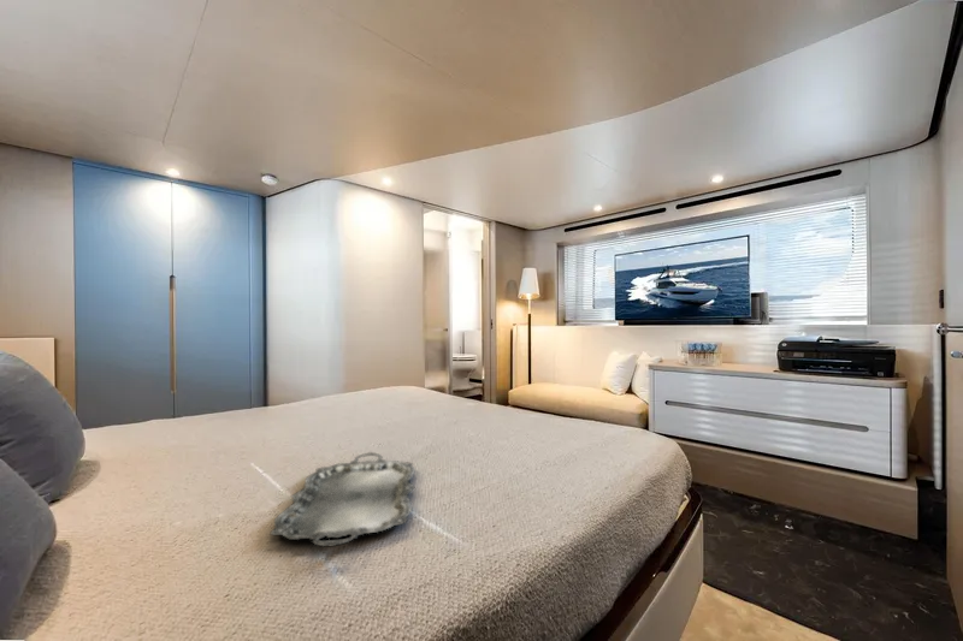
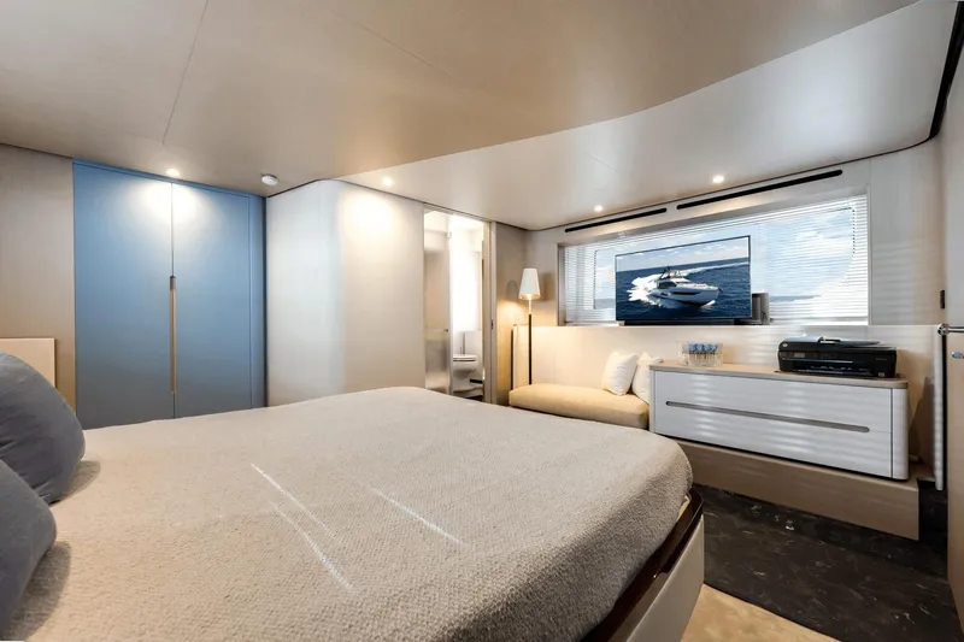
- serving tray (354, 492)
